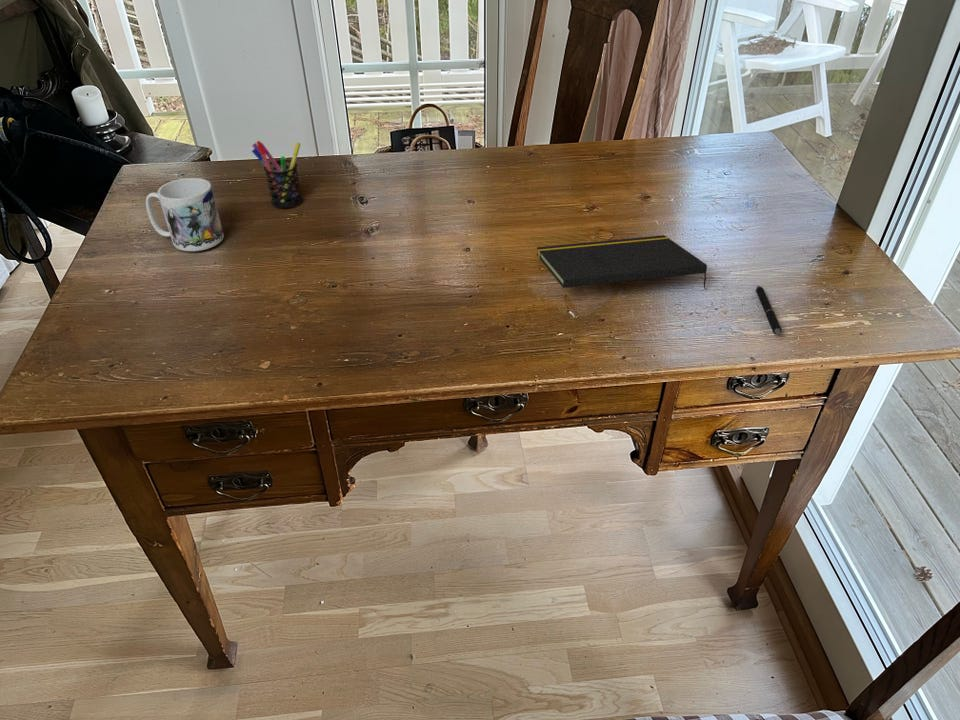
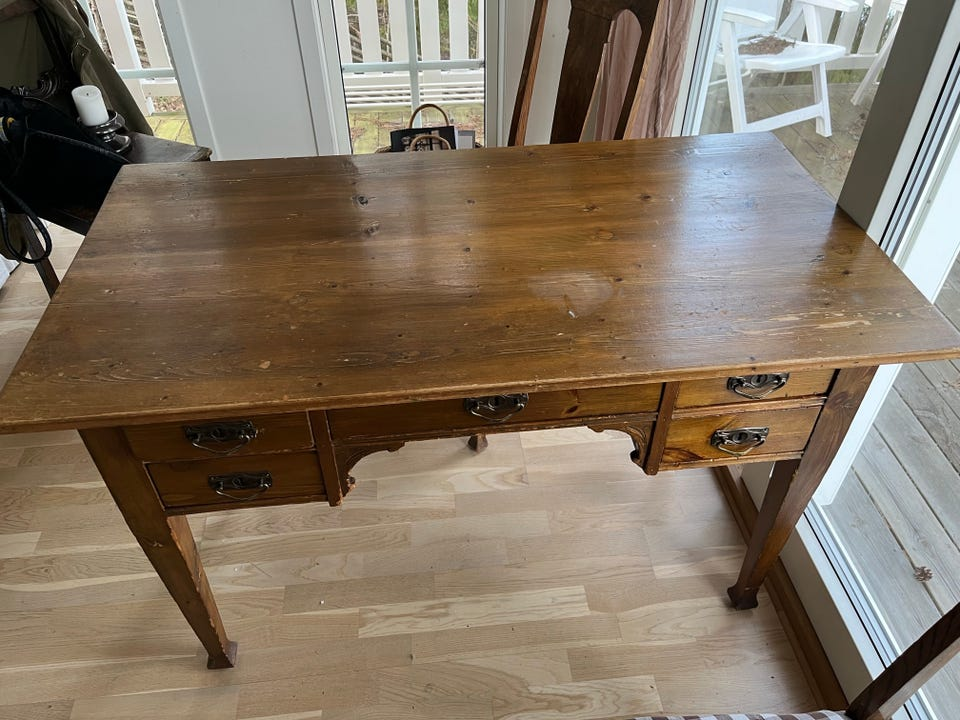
- pen holder (280, 172)
- notepad (617, 259)
- pen (767, 307)
- mug (182, 215)
